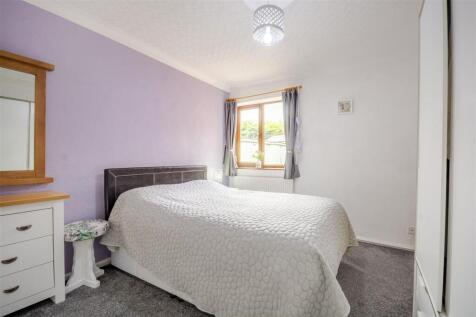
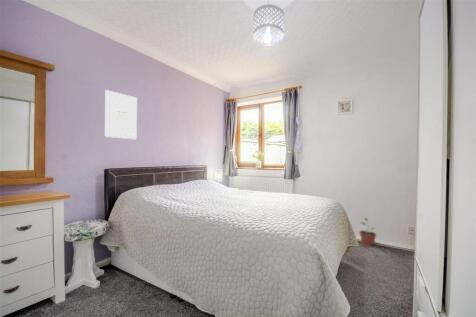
+ wall art (121, 116)
+ potted plant (367, 231)
